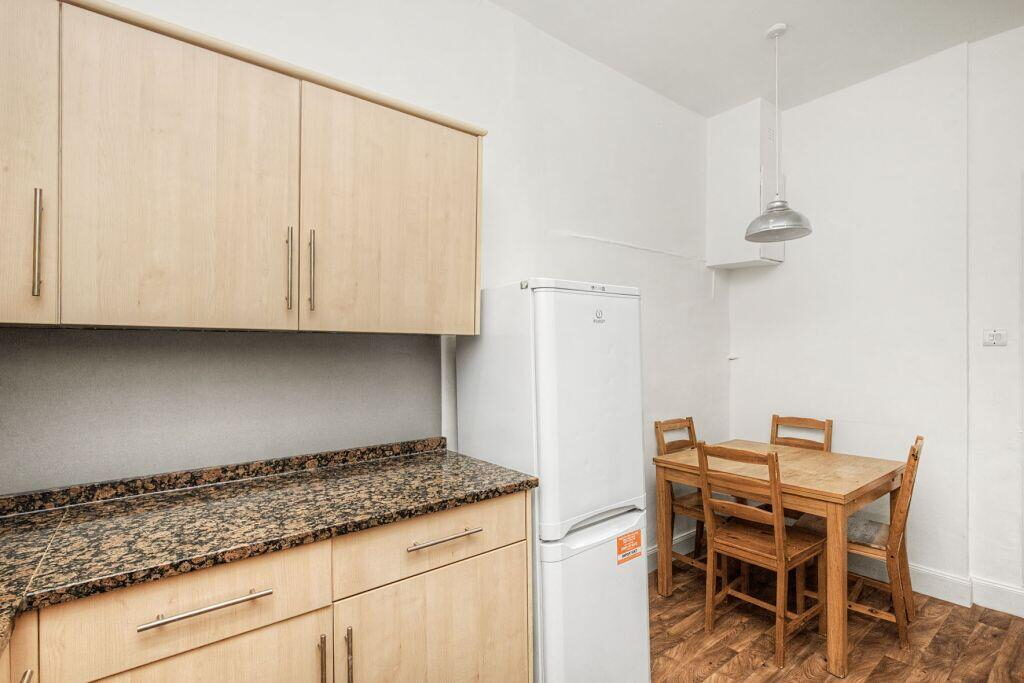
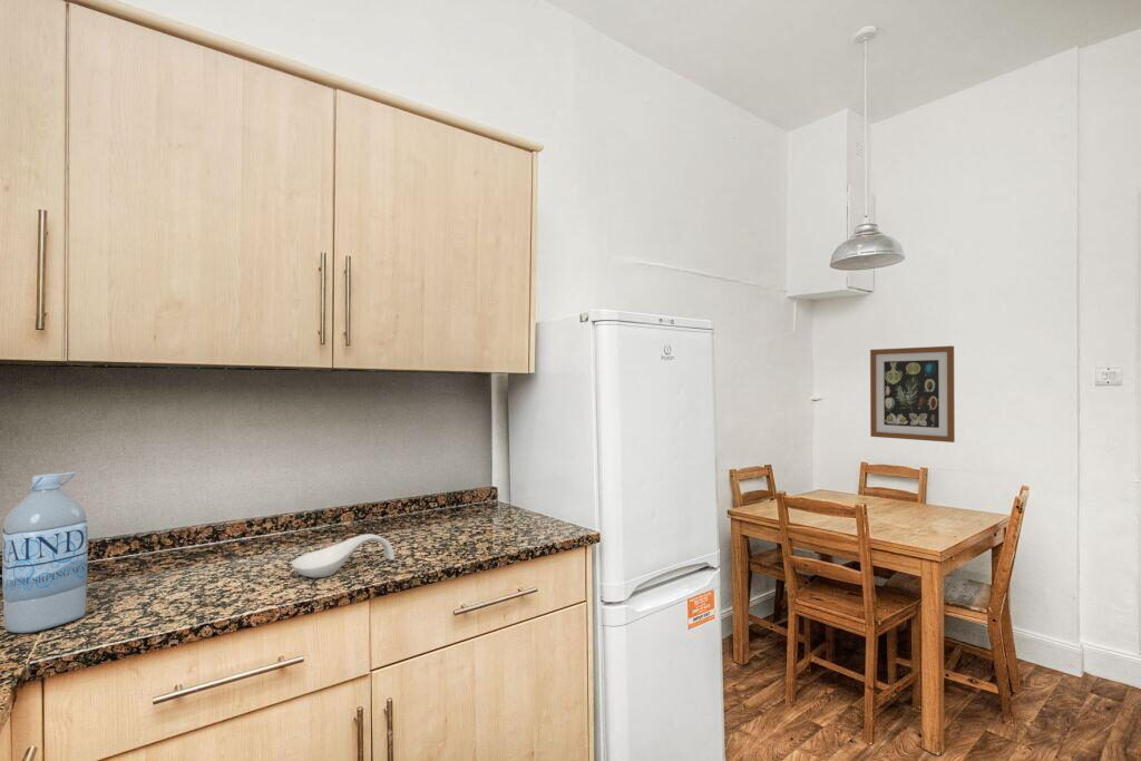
+ water bottle (46, 546)
+ wall art (909, 393)
+ spoon rest (344, 554)
